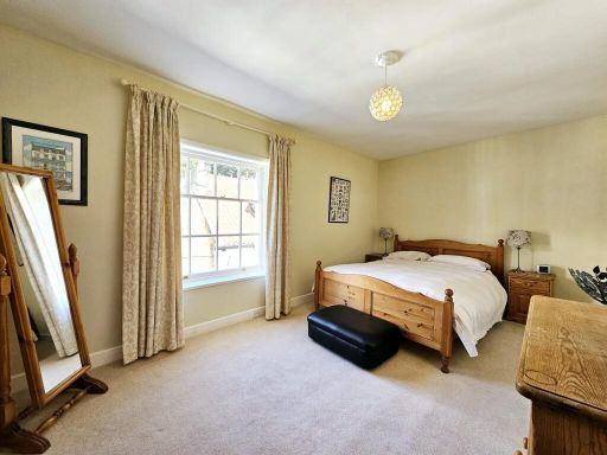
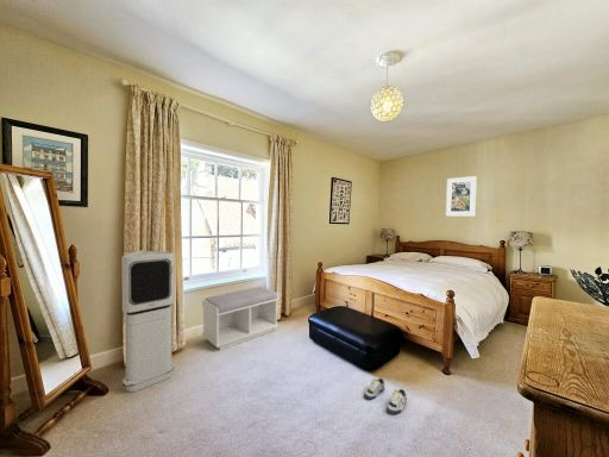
+ bench (241, 314)
+ shoe (382, 390)
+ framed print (460, 196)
+ air purifier (146, 314)
